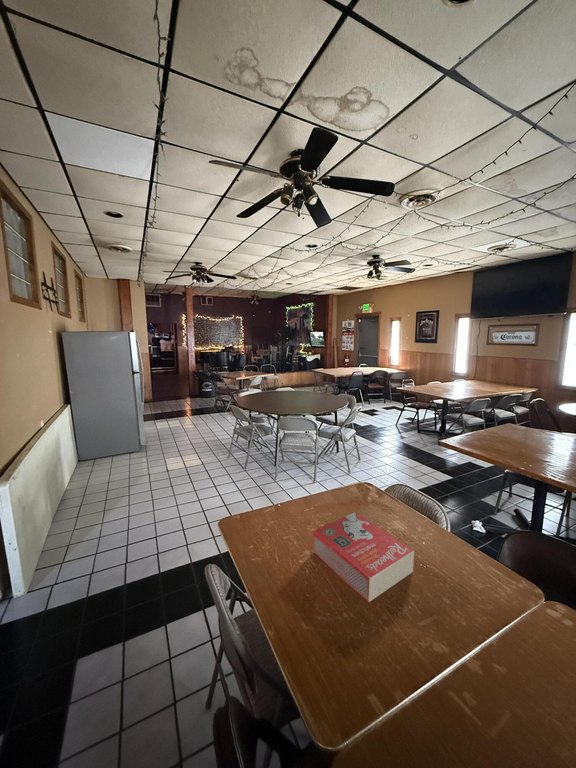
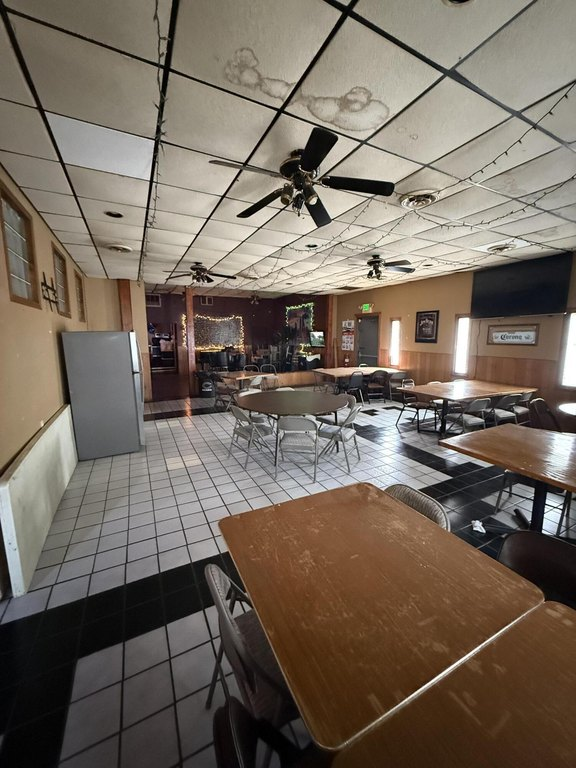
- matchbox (360, 550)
